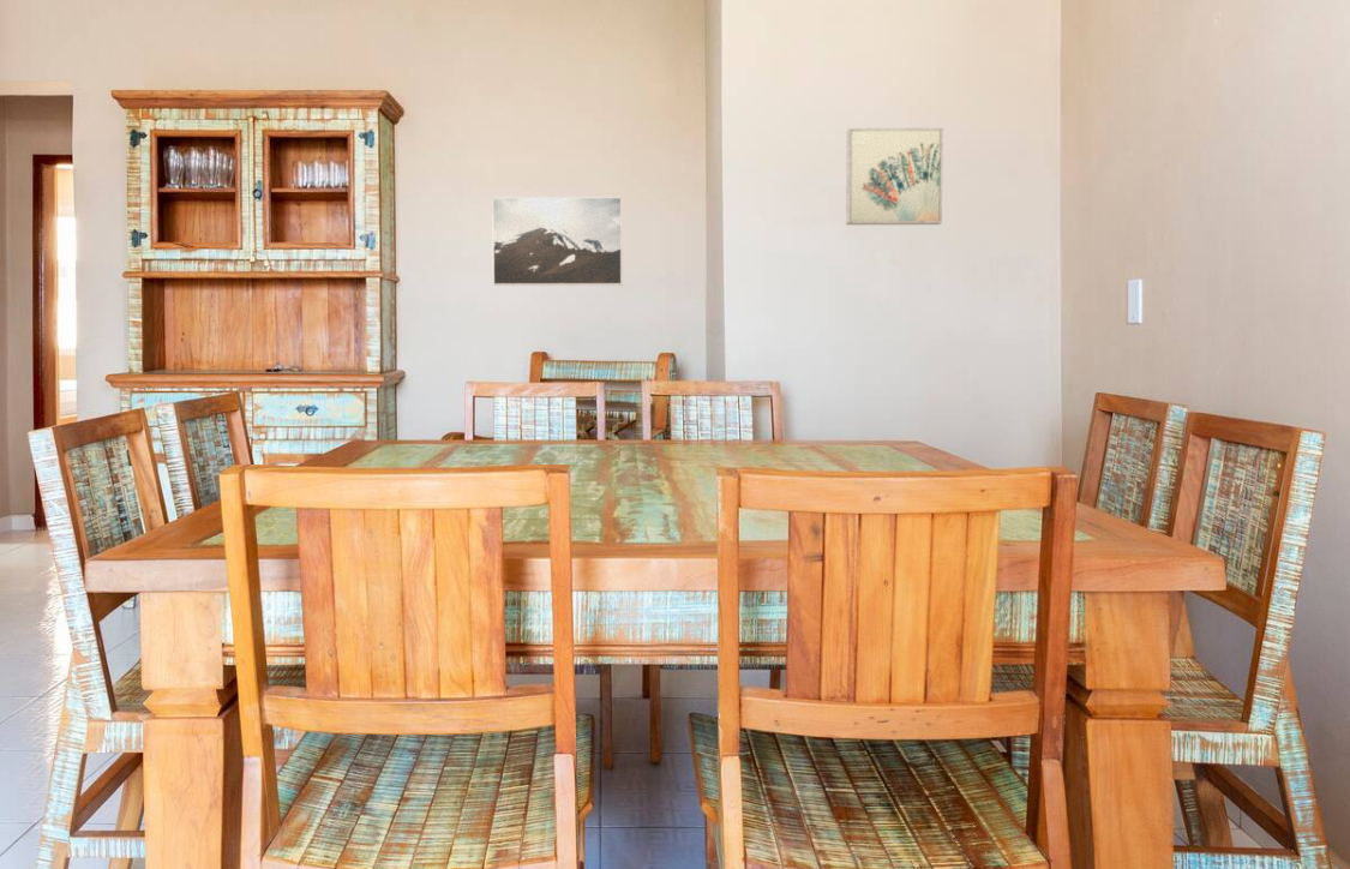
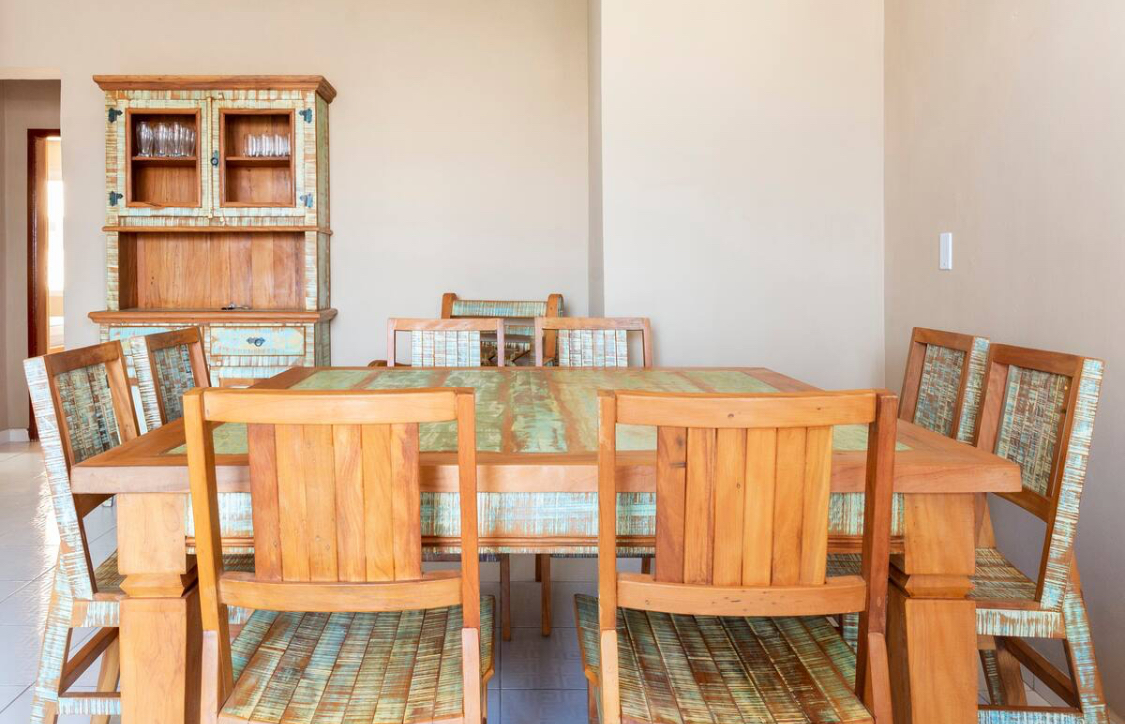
- wall art (894, 176)
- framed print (557, 241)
